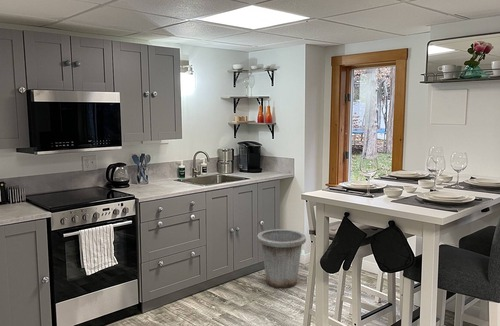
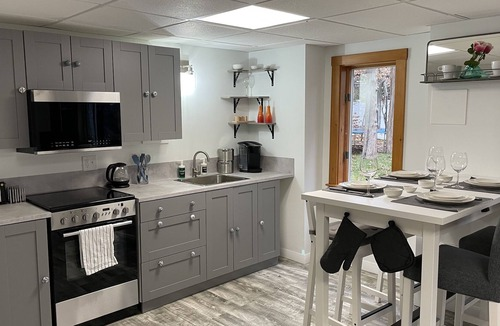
- trash can (281, 259)
